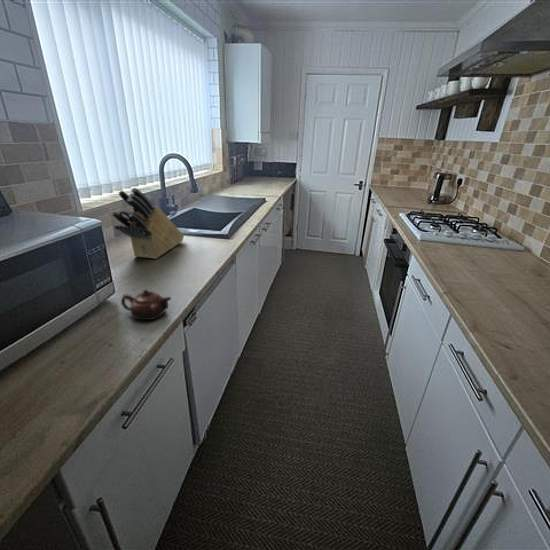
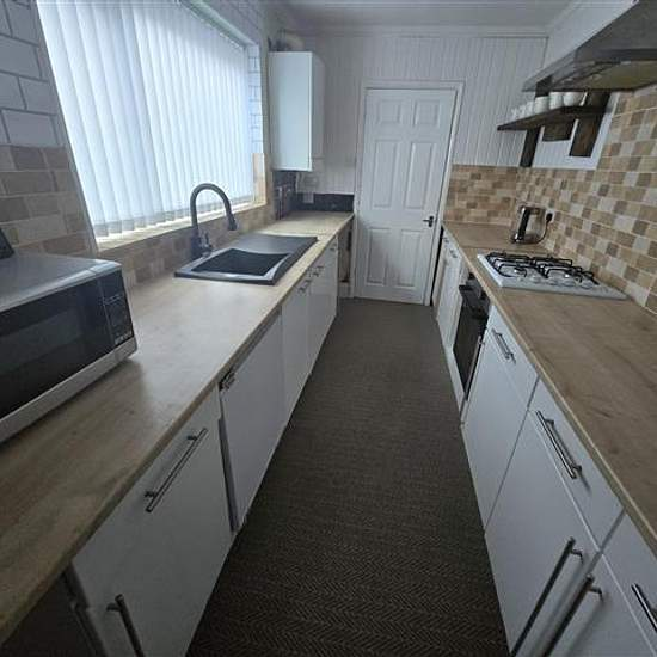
- teapot (146, 301)
- knife block (150, 219)
